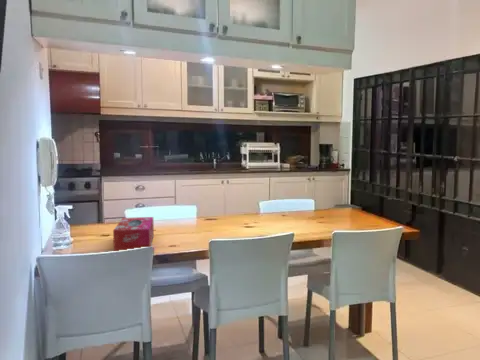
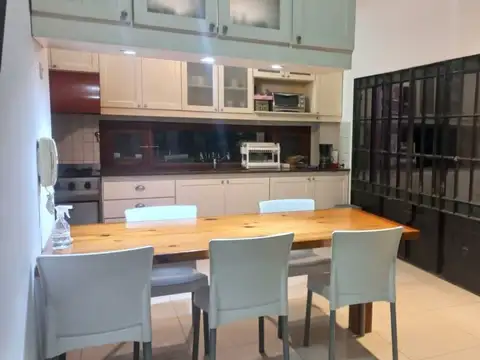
- tissue box (135, 233)
